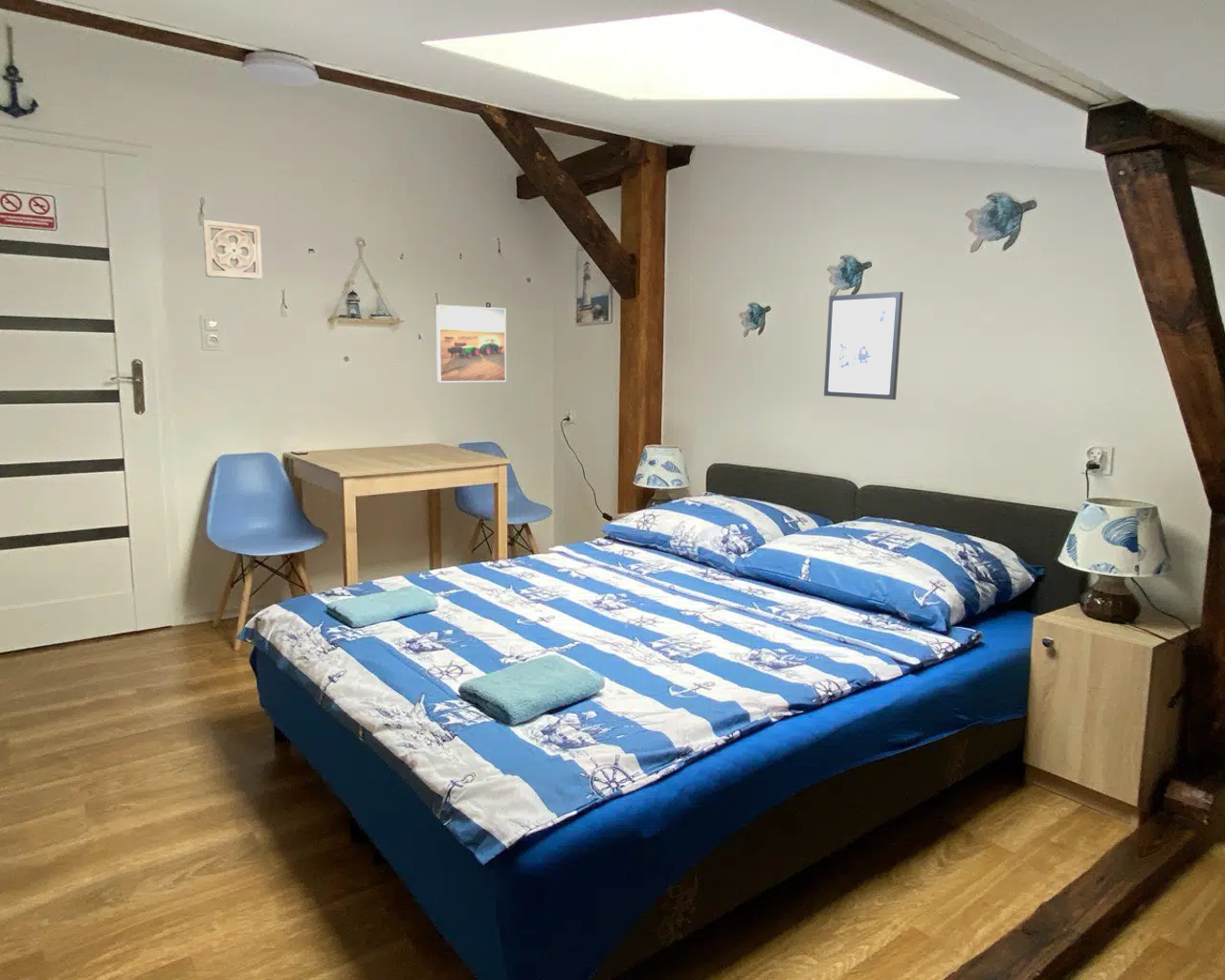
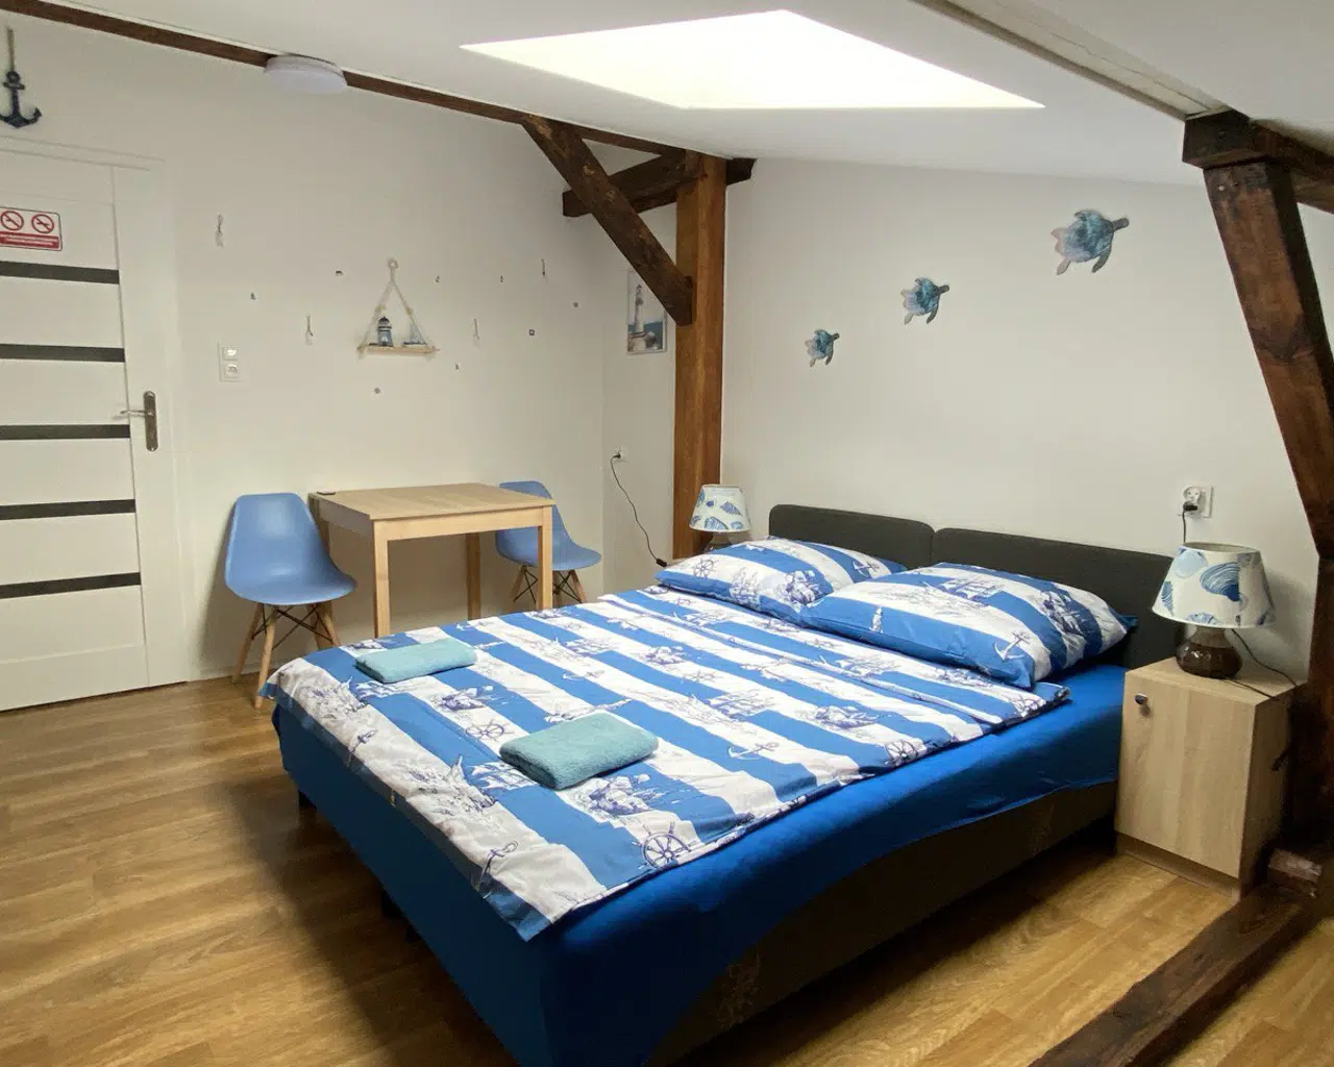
- wall art (861, 345)
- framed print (472, 345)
- wall ornament (233, 251)
